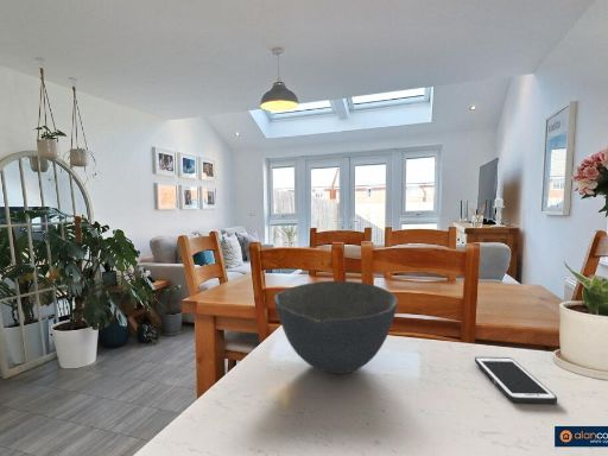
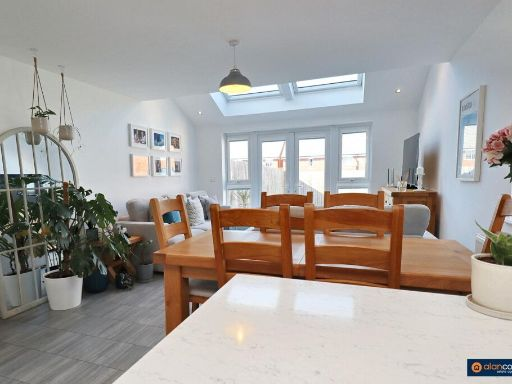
- bowl (336, 330)
- cell phone (511, 378)
